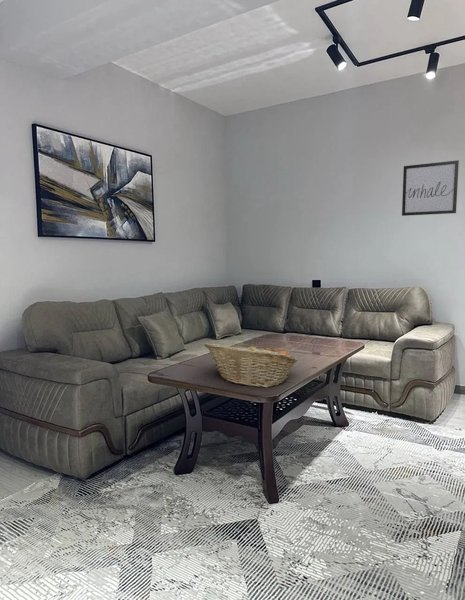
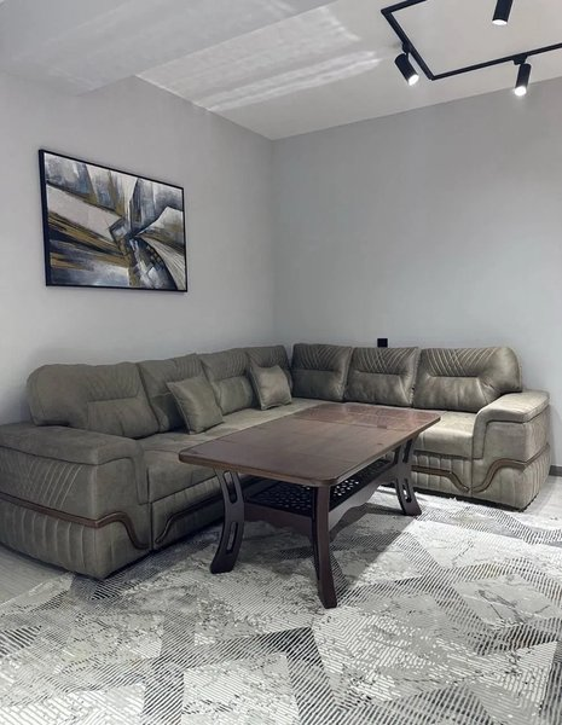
- wall art (429, 189)
- fruit basket (250, 359)
